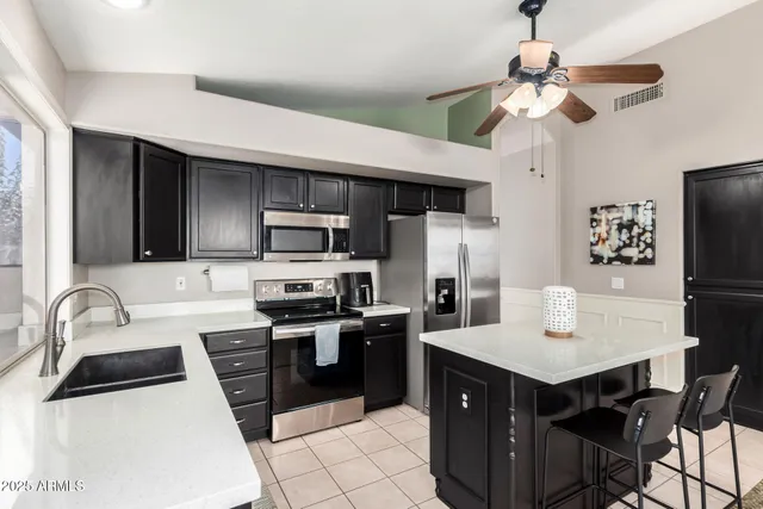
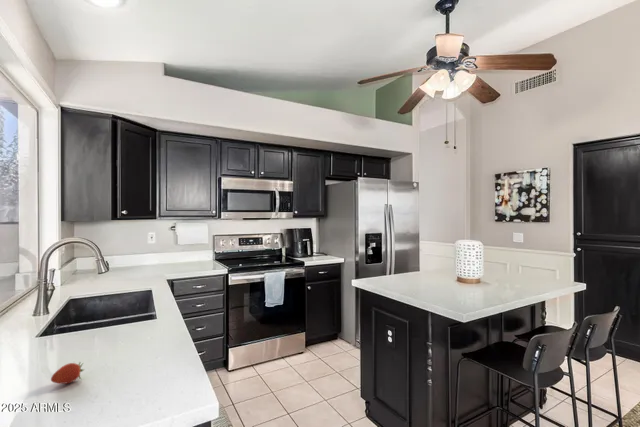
+ fruit (68, 373)
